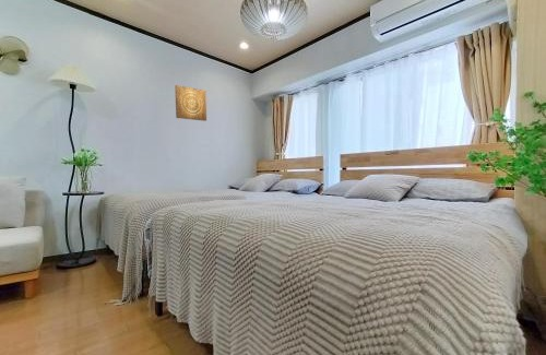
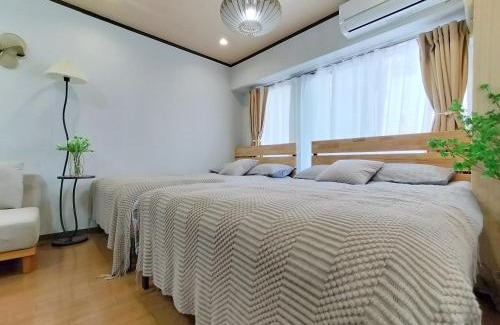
- wall art (191, 103)
